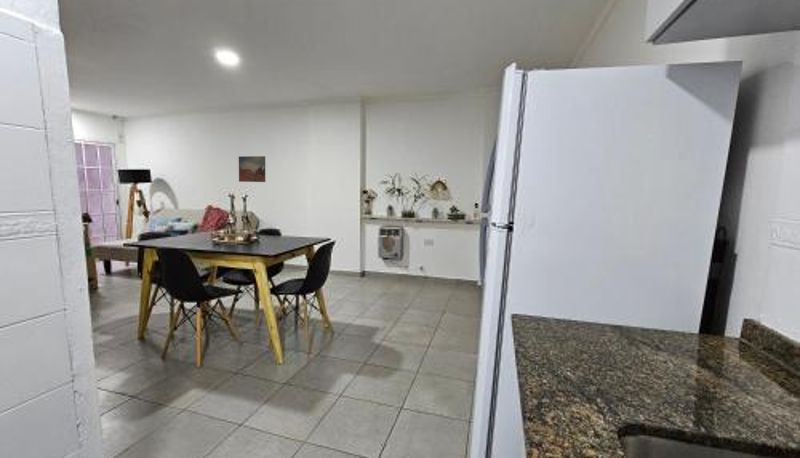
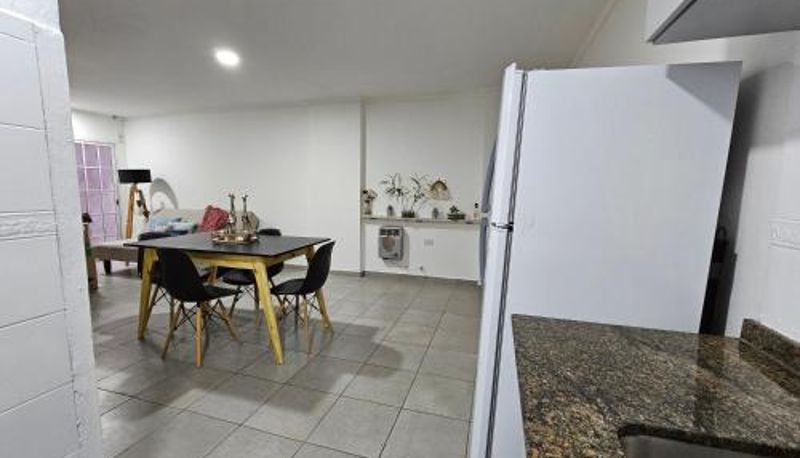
- wall art (251, 169)
